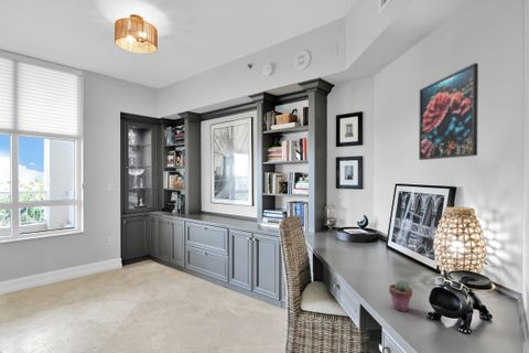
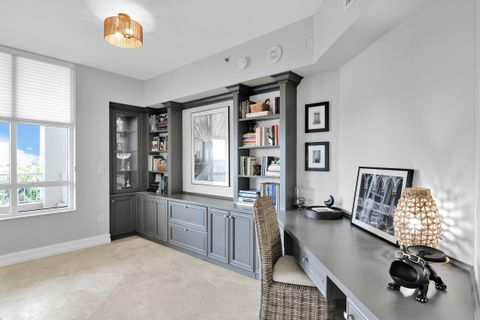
- potted succulent (400, 293)
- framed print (444, 118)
